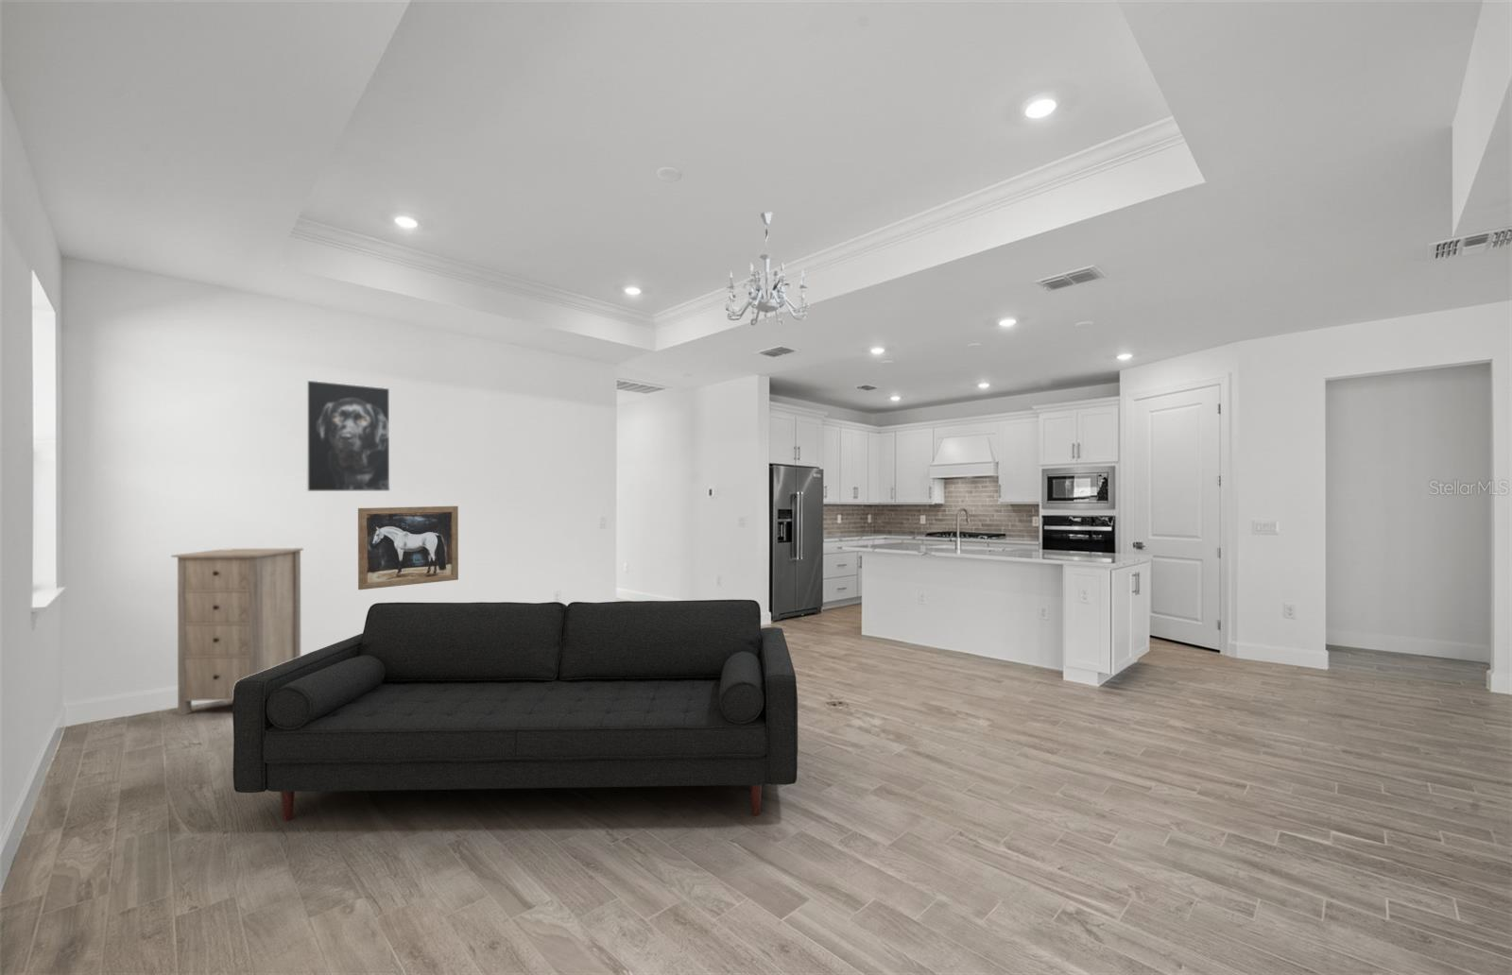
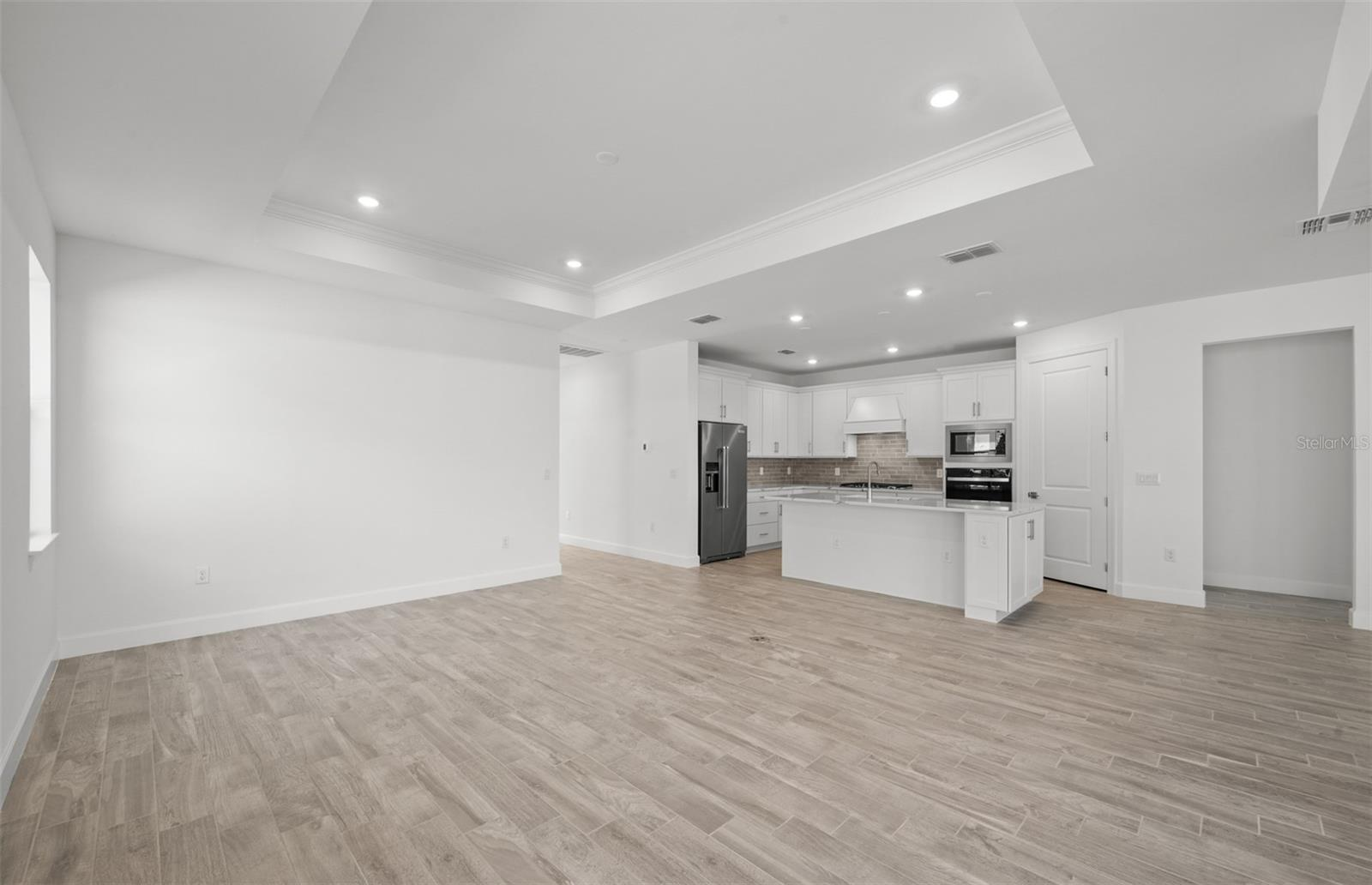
- sofa (551, 693)
- storage cabinet (240, 627)
- chandelier (766, 269)
- wall art (410, 545)
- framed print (348, 437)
